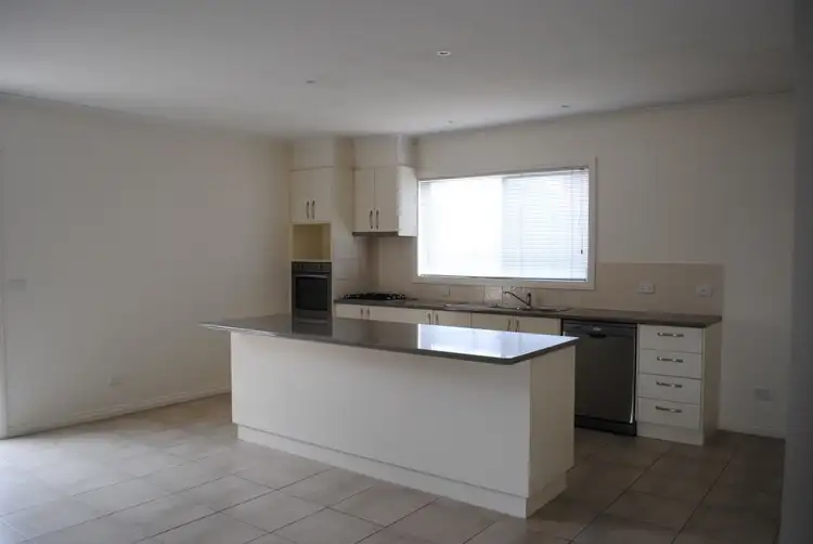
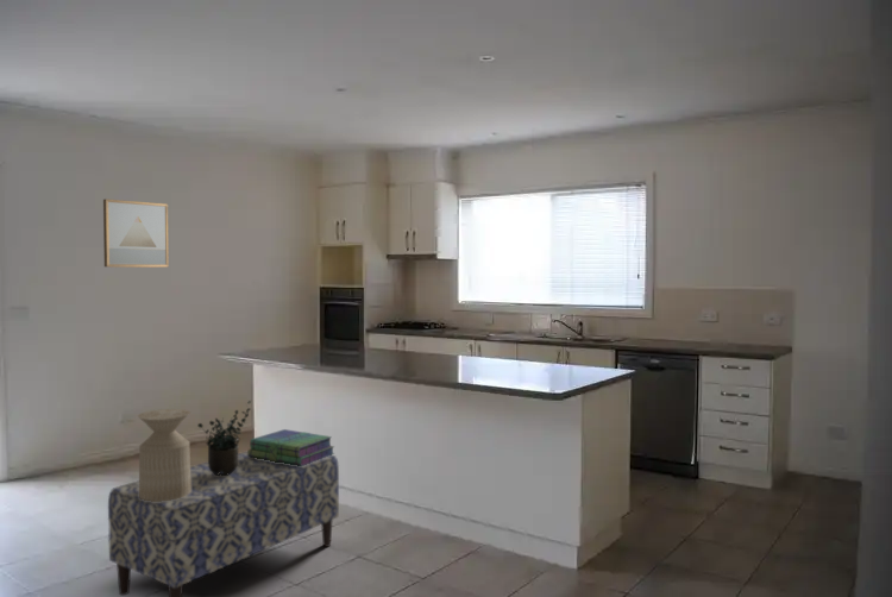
+ wall art (137, 234)
+ side table (164, 453)
+ stack of books (291, 446)
+ bench (233, 519)
+ potted plant (226, 438)
